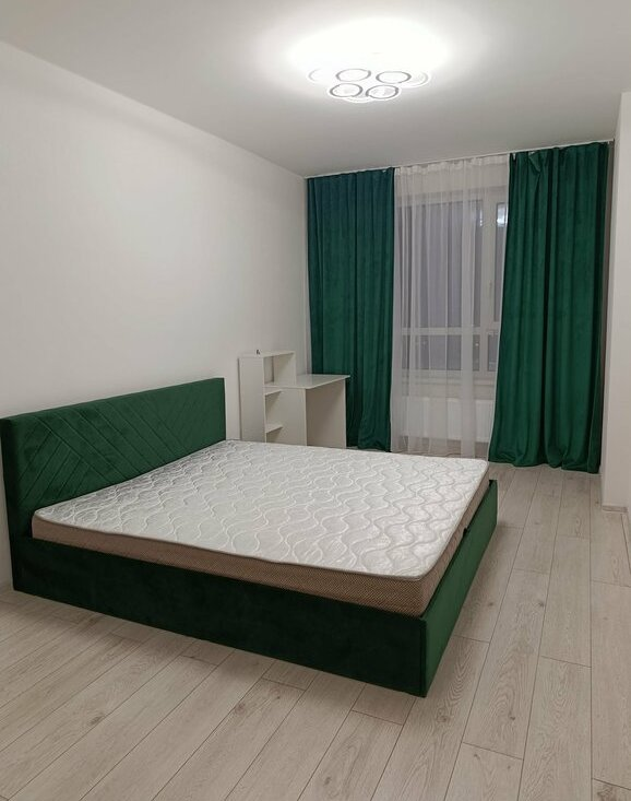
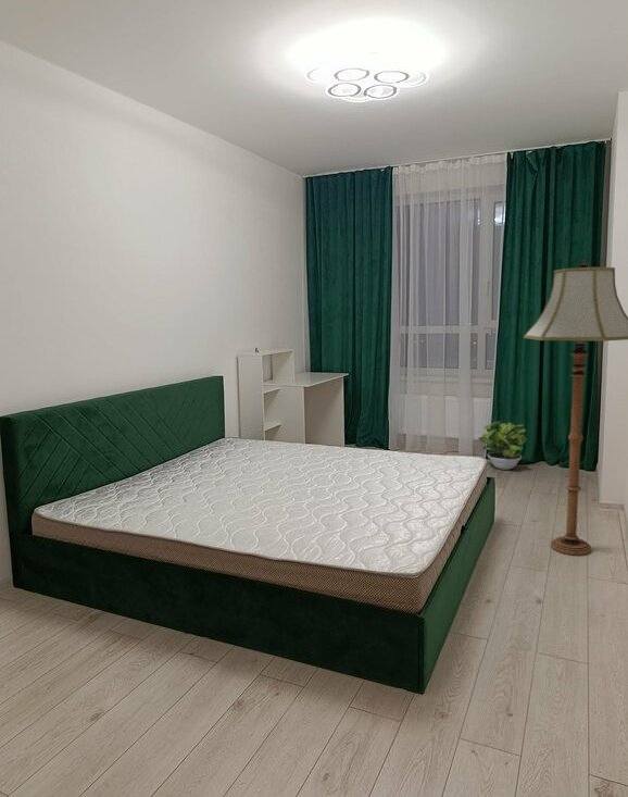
+ potted plant (502, 443)
+ floor lamp (577, 408)
